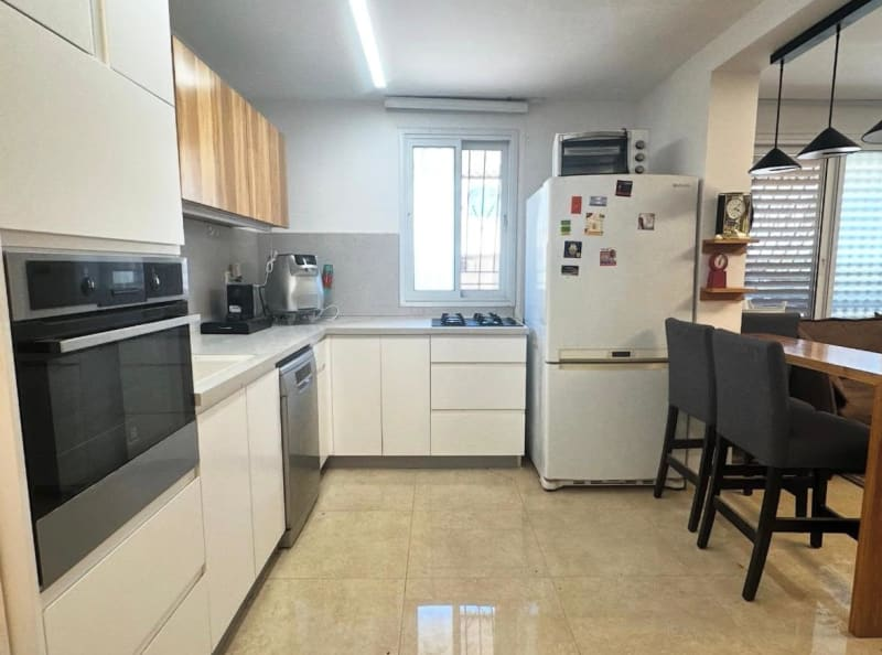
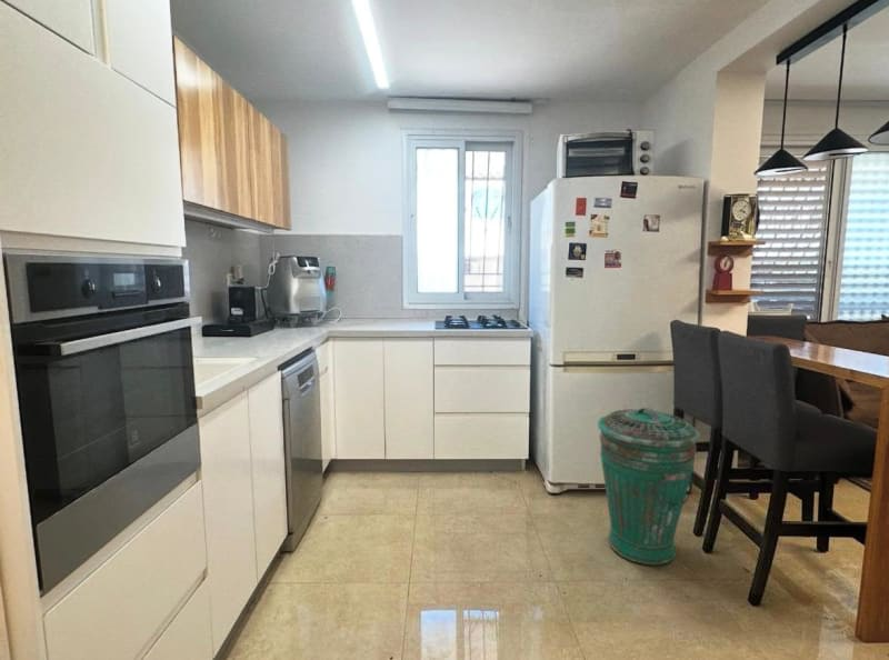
+ trash can (643, 478)
